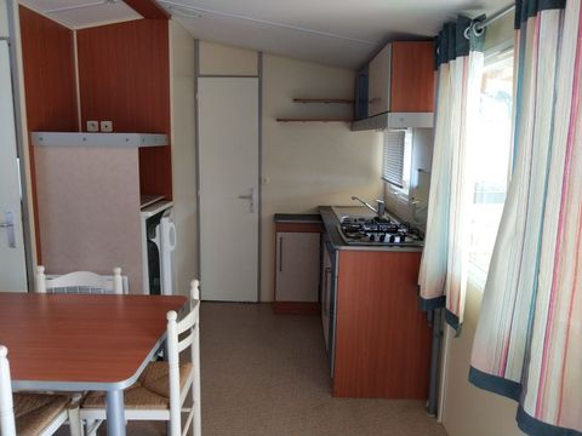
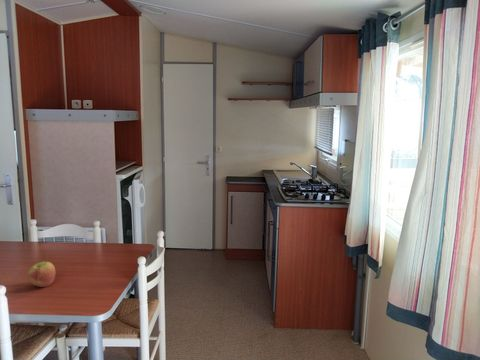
+ apple (41, 274)
